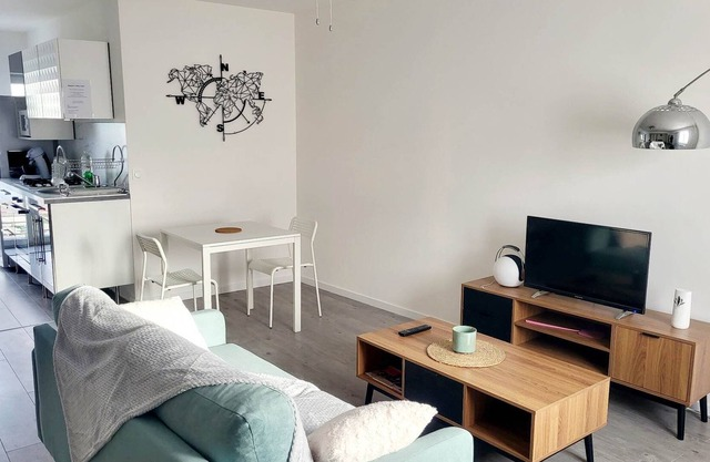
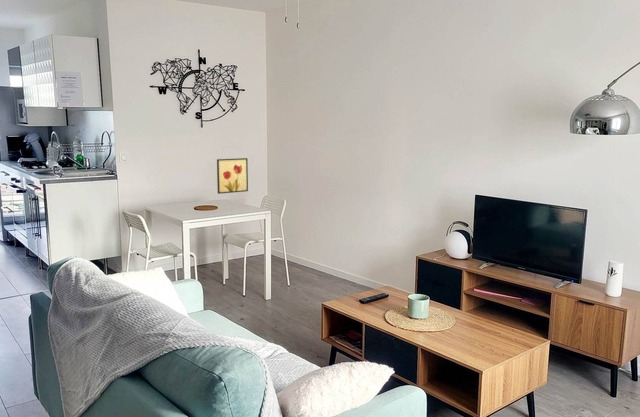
+ wall art (232, 175)
